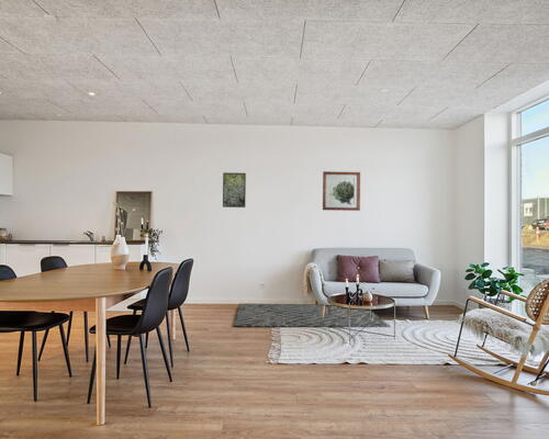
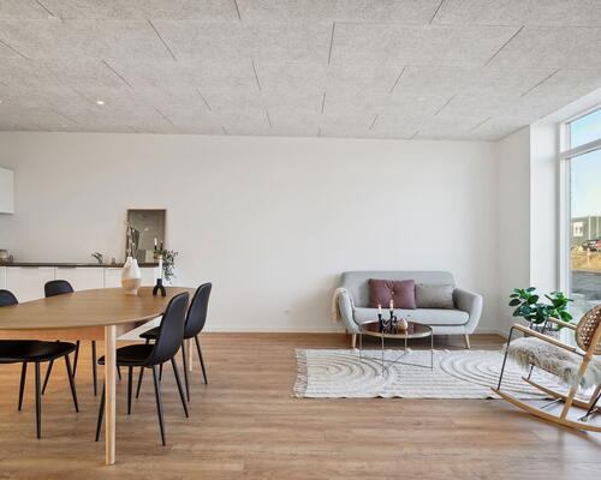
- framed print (234, 190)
- wall art (341, 191)
- rug (306, 314)
